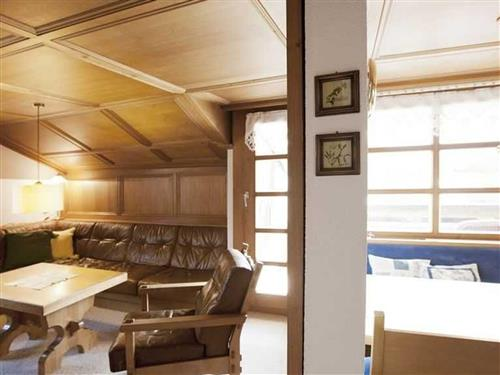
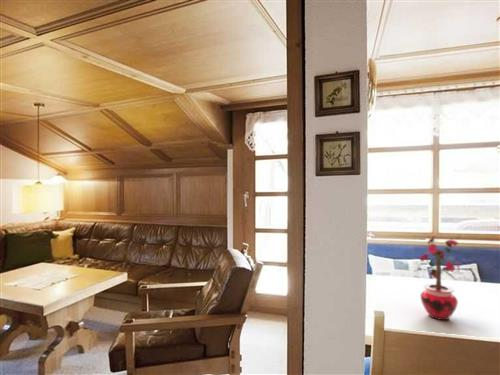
+ potted plant (436, 276)
